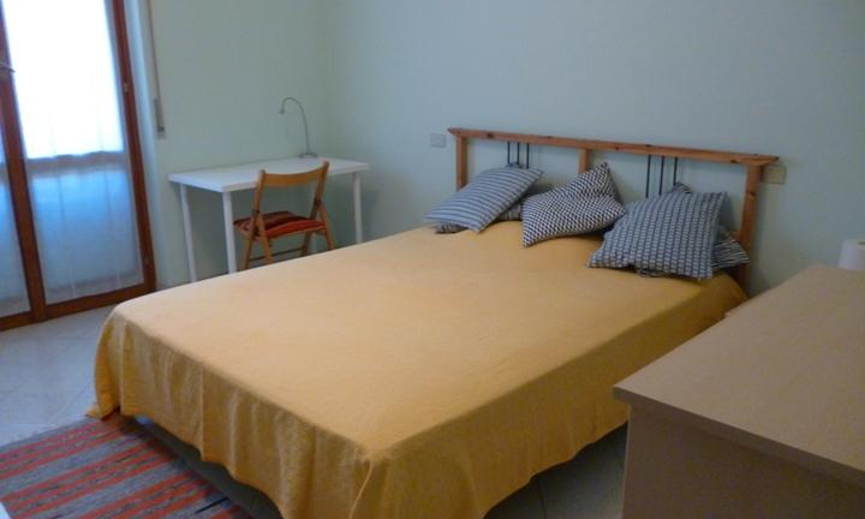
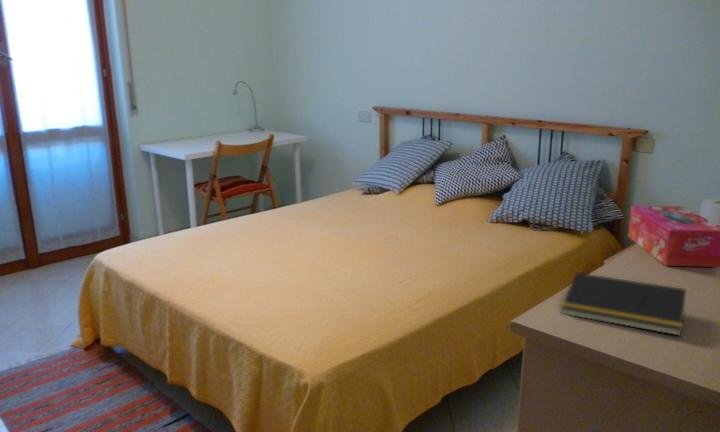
+ tissue box (674, 234)
+ notepad (623, 301)
